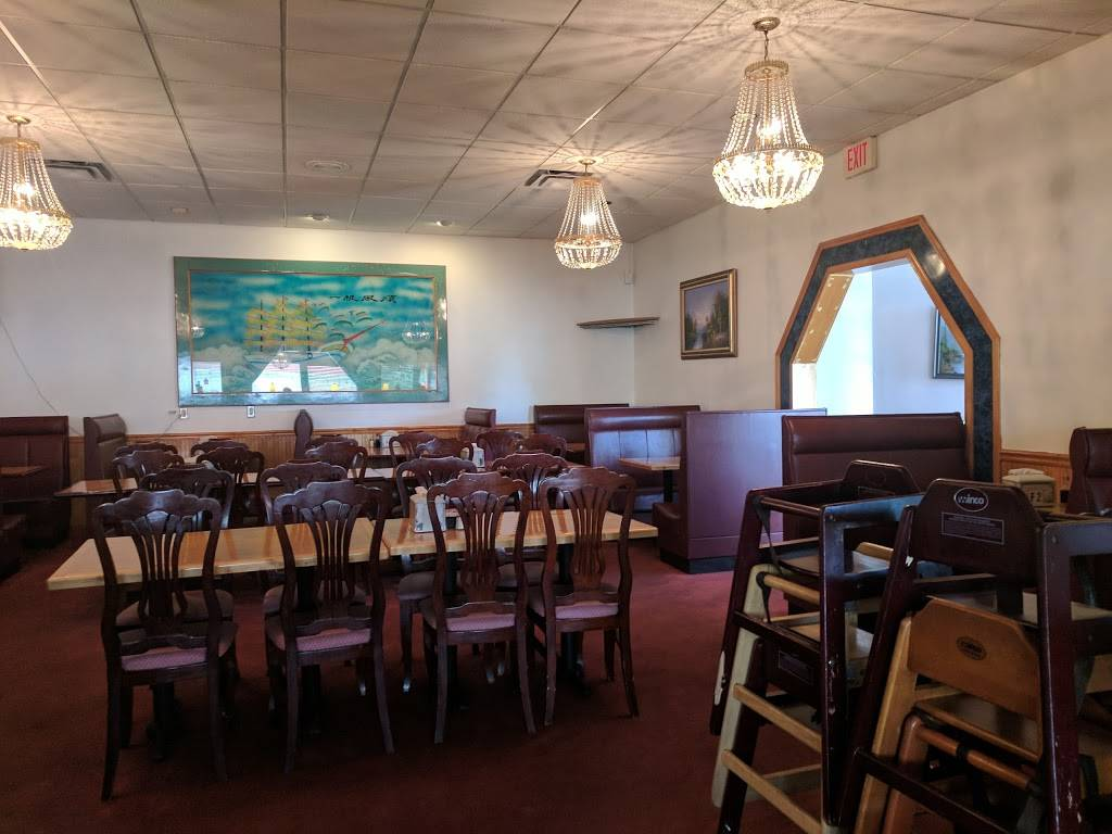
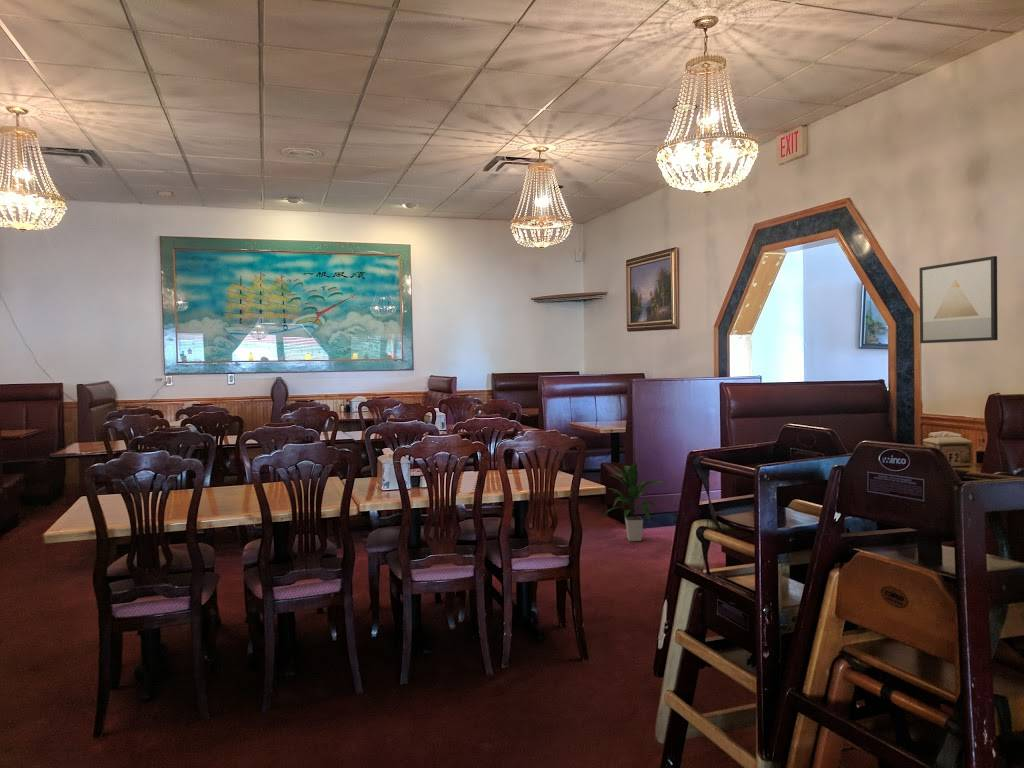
+ wall art (956, 302)
+ indoor plant (631, 499)
